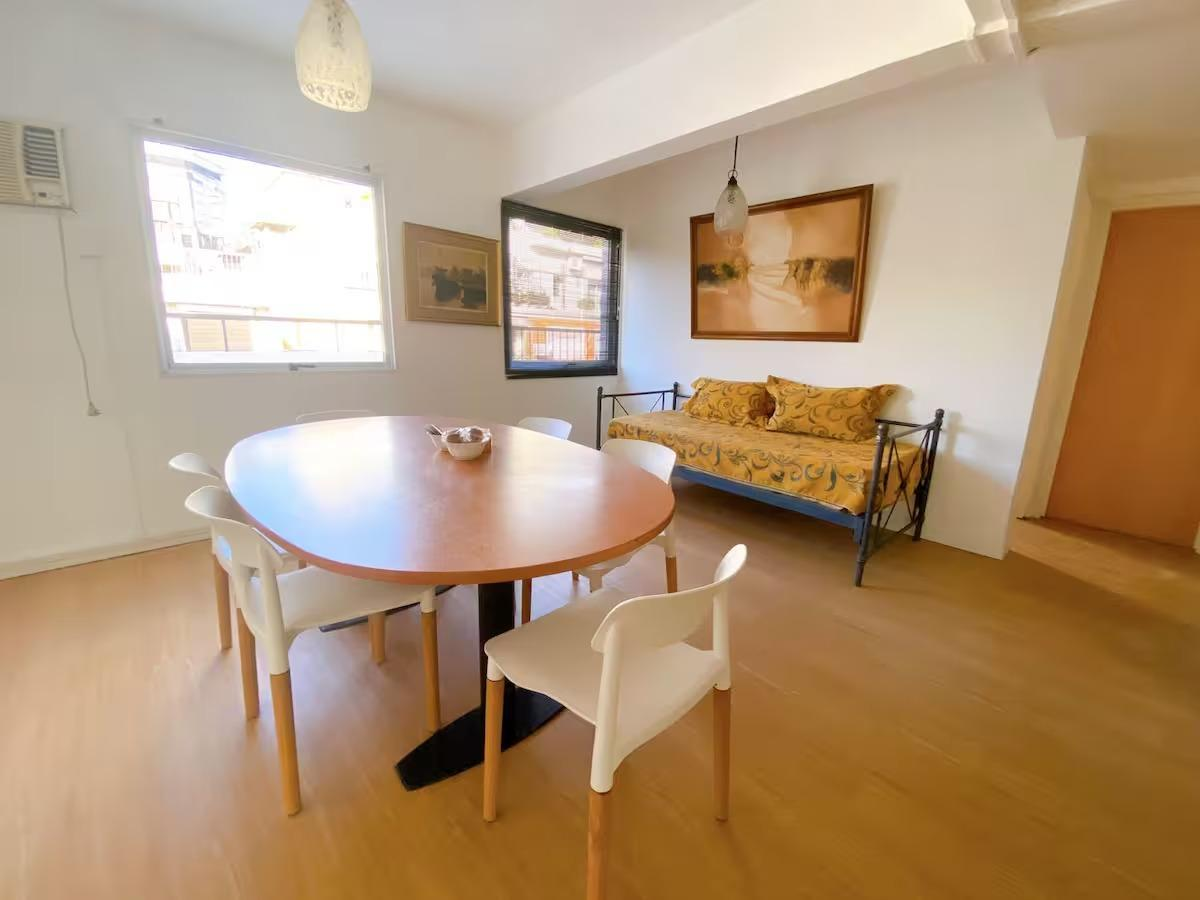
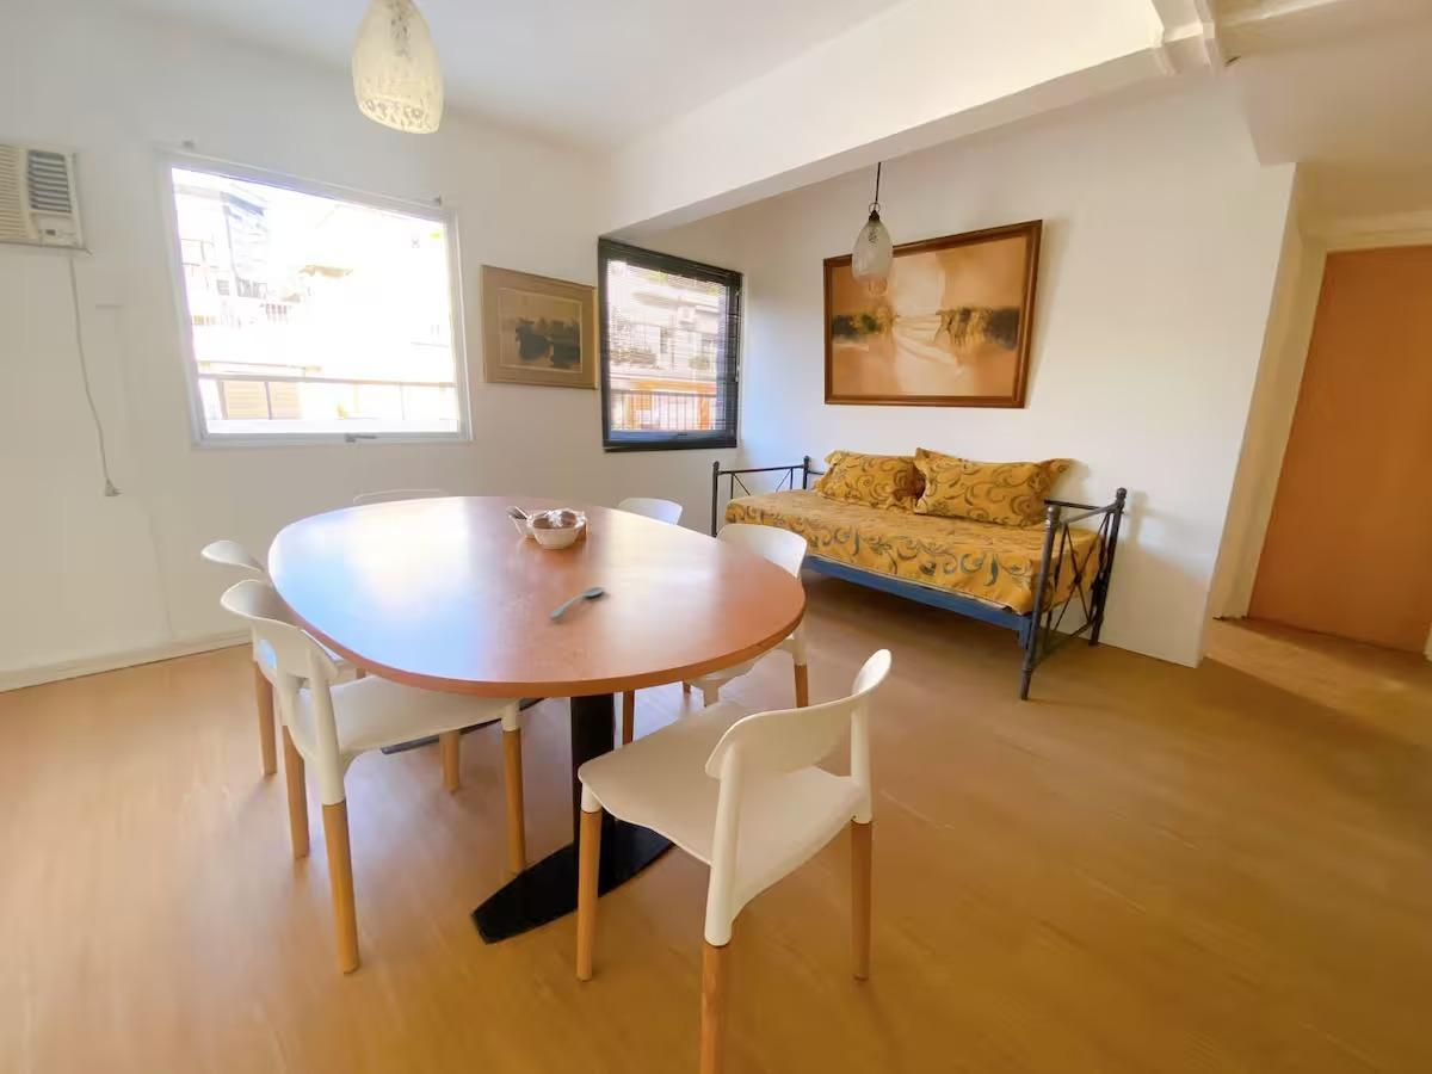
+ spoon (576, 599)
